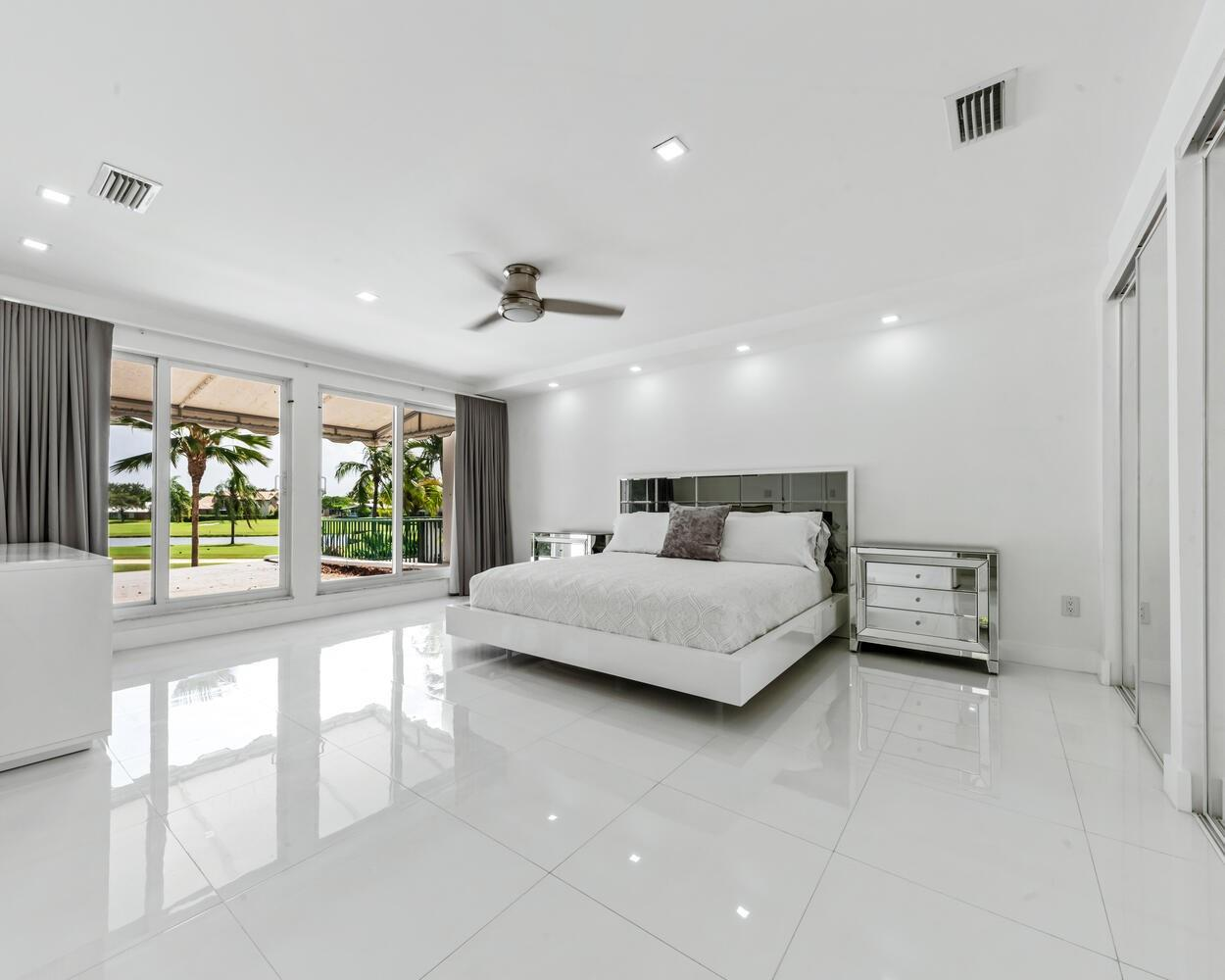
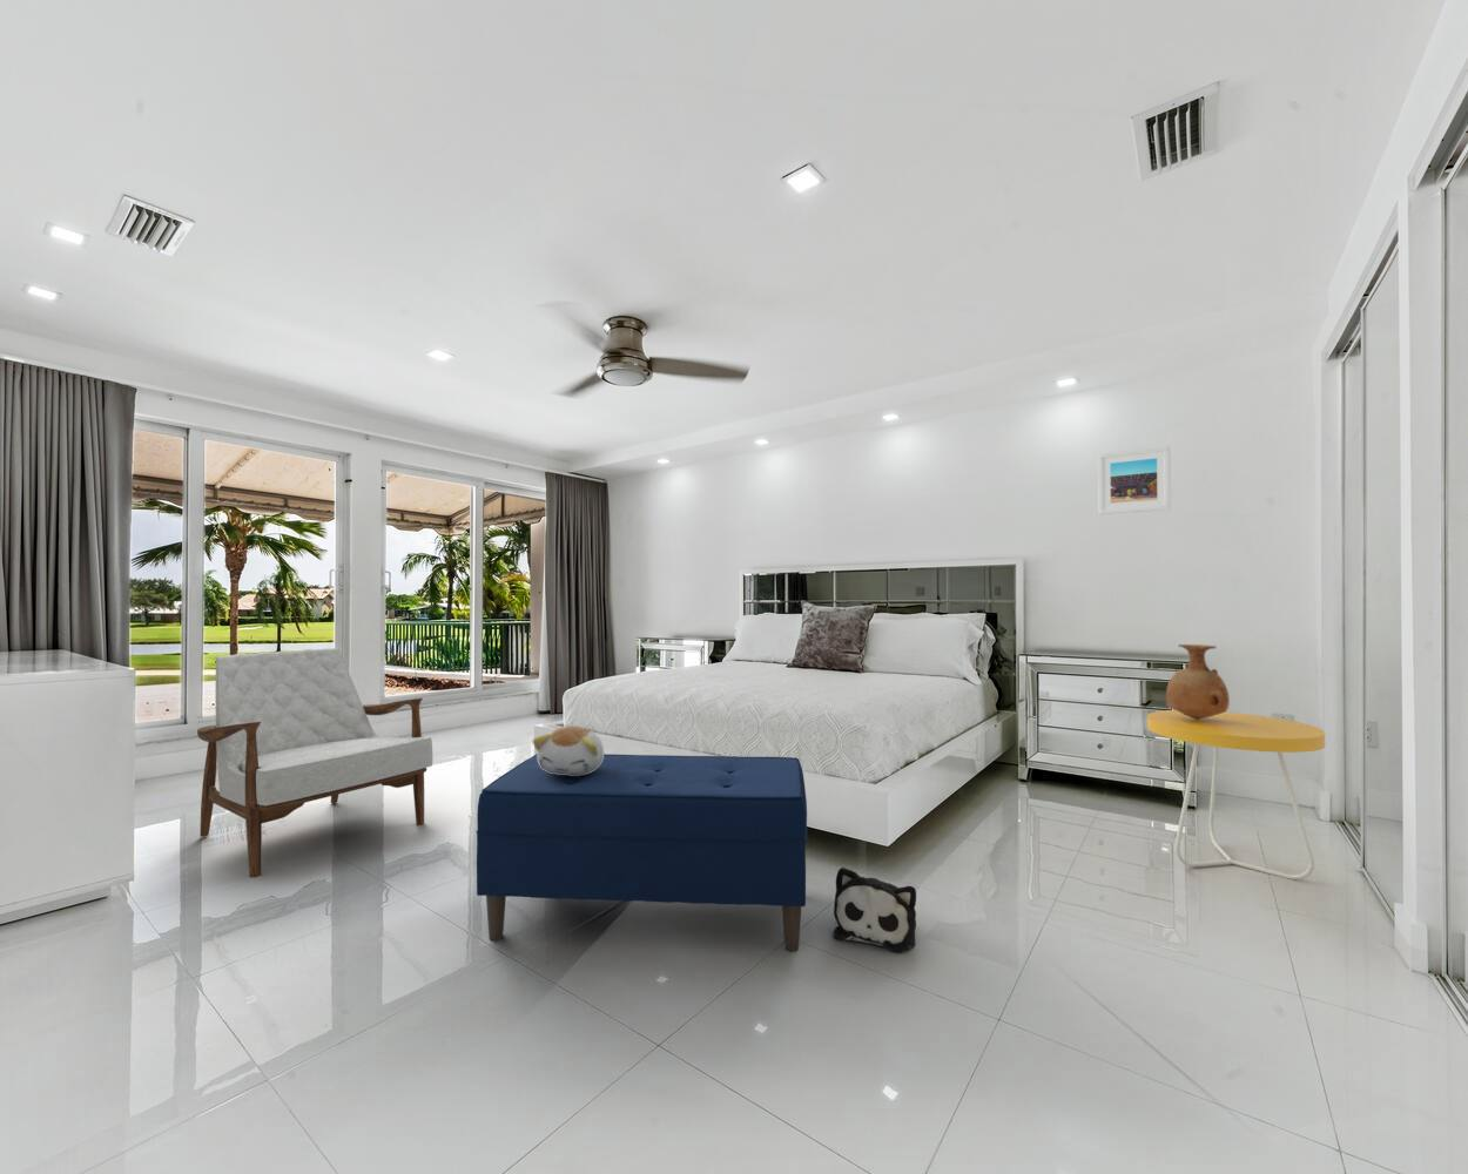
+ plush toy (573, 746)
+ bench (653, 842)
+ side table (1214, 793)
+ plush toy (875, 894)
+ armchair (312, 743)
+ vase (1197, 680)
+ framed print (1134, 480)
